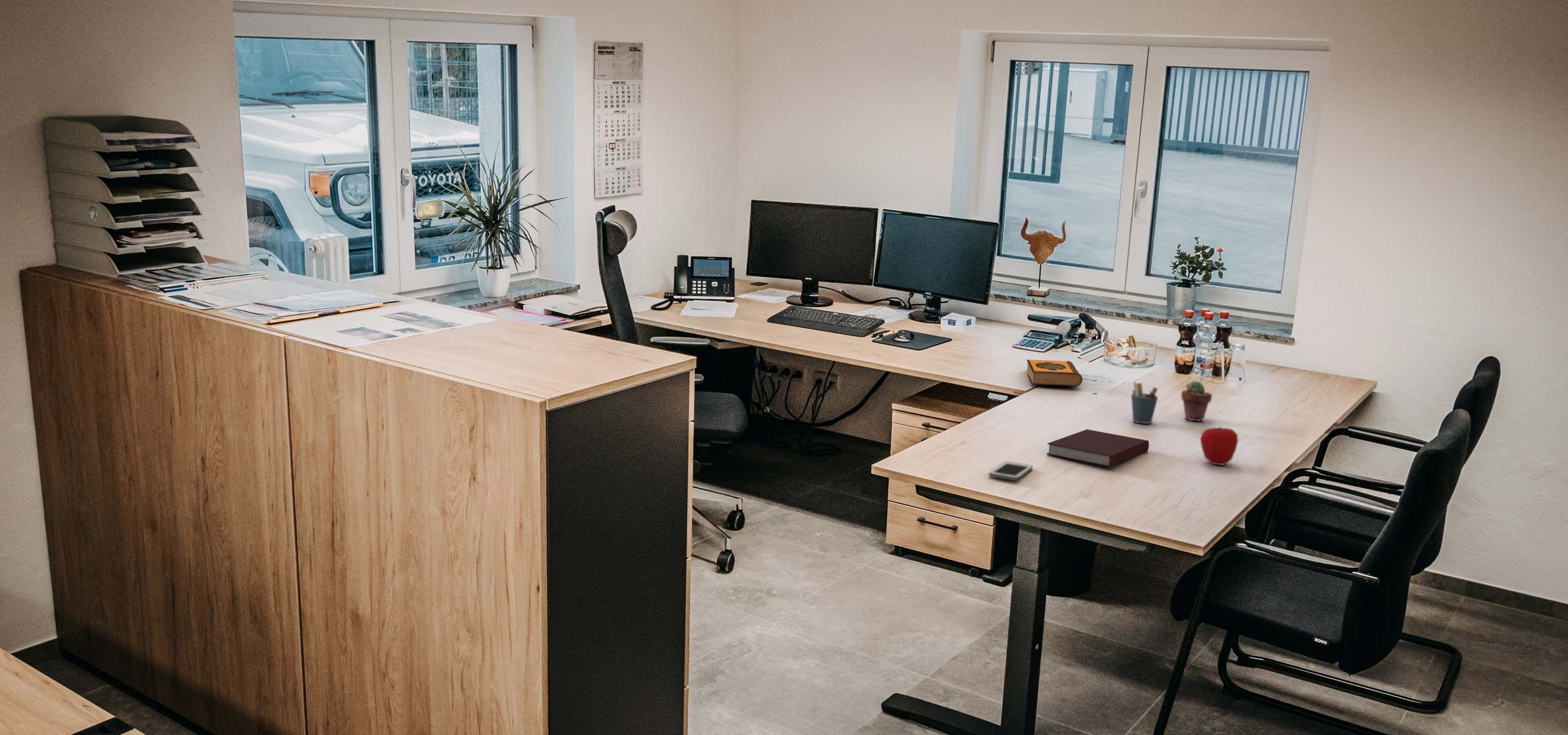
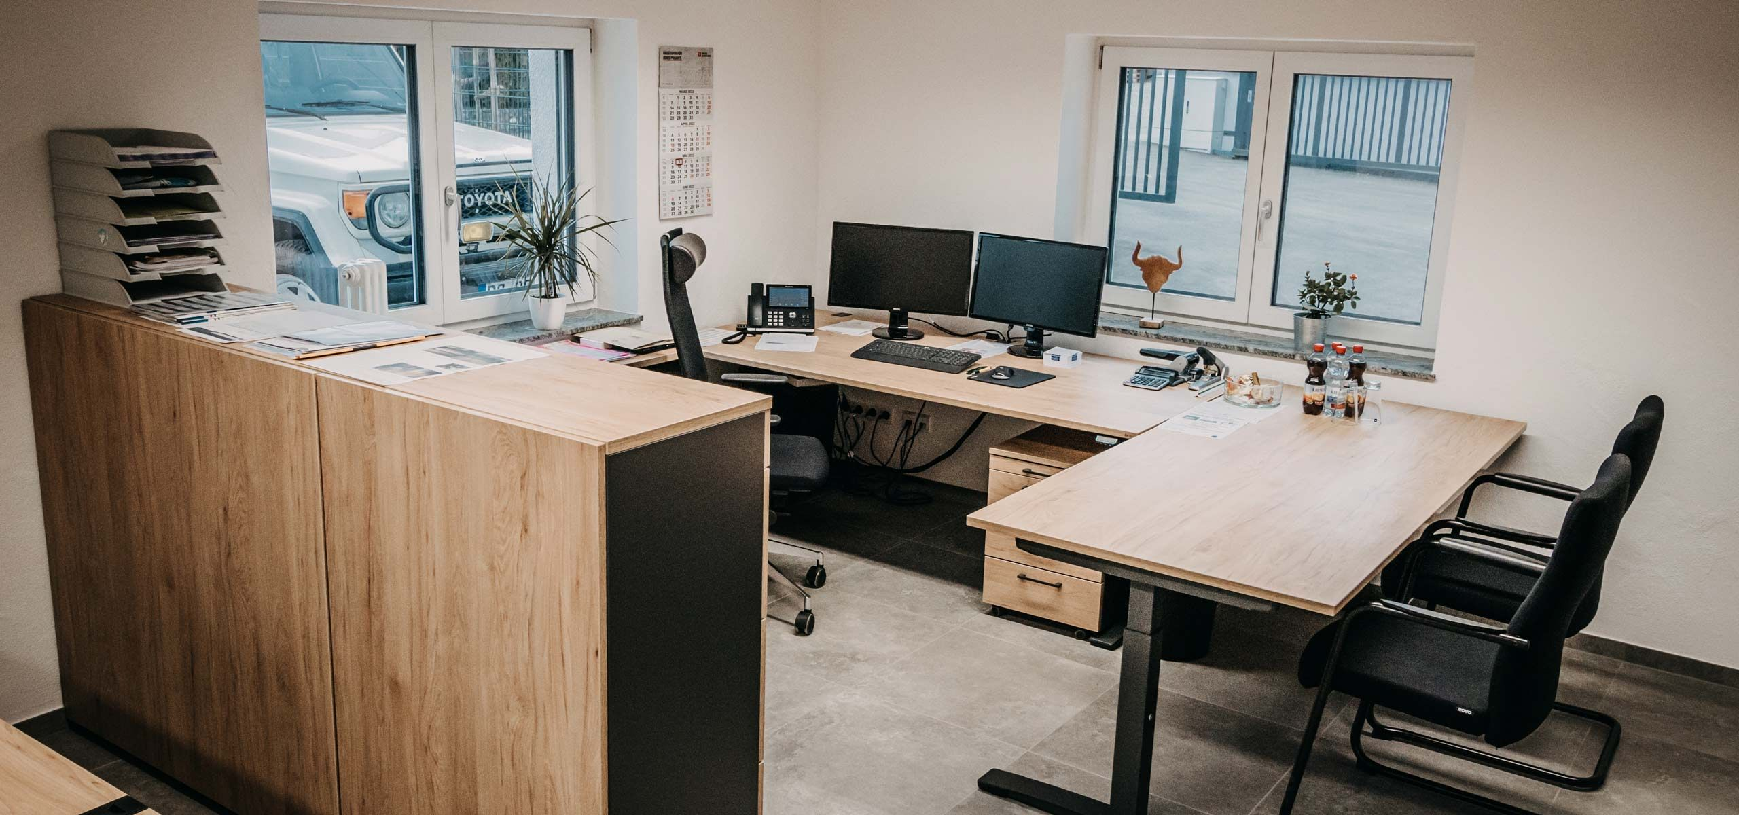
- hardback book (1054, 372)
- pen holder (1144, 401)
- notebook (1098, 447)
- apple (1218, 444)
- potted succulent (1196, 400)
- cell phone (1011, 470)
